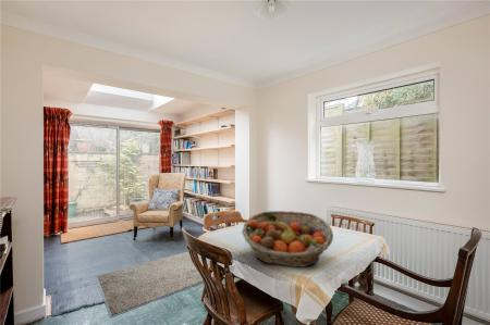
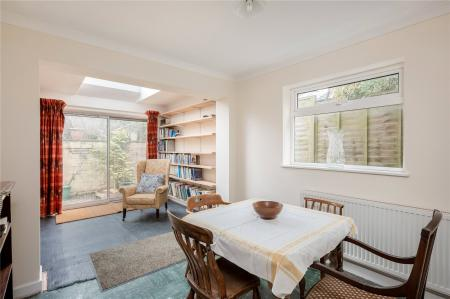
- fruit basket (285, 236)
